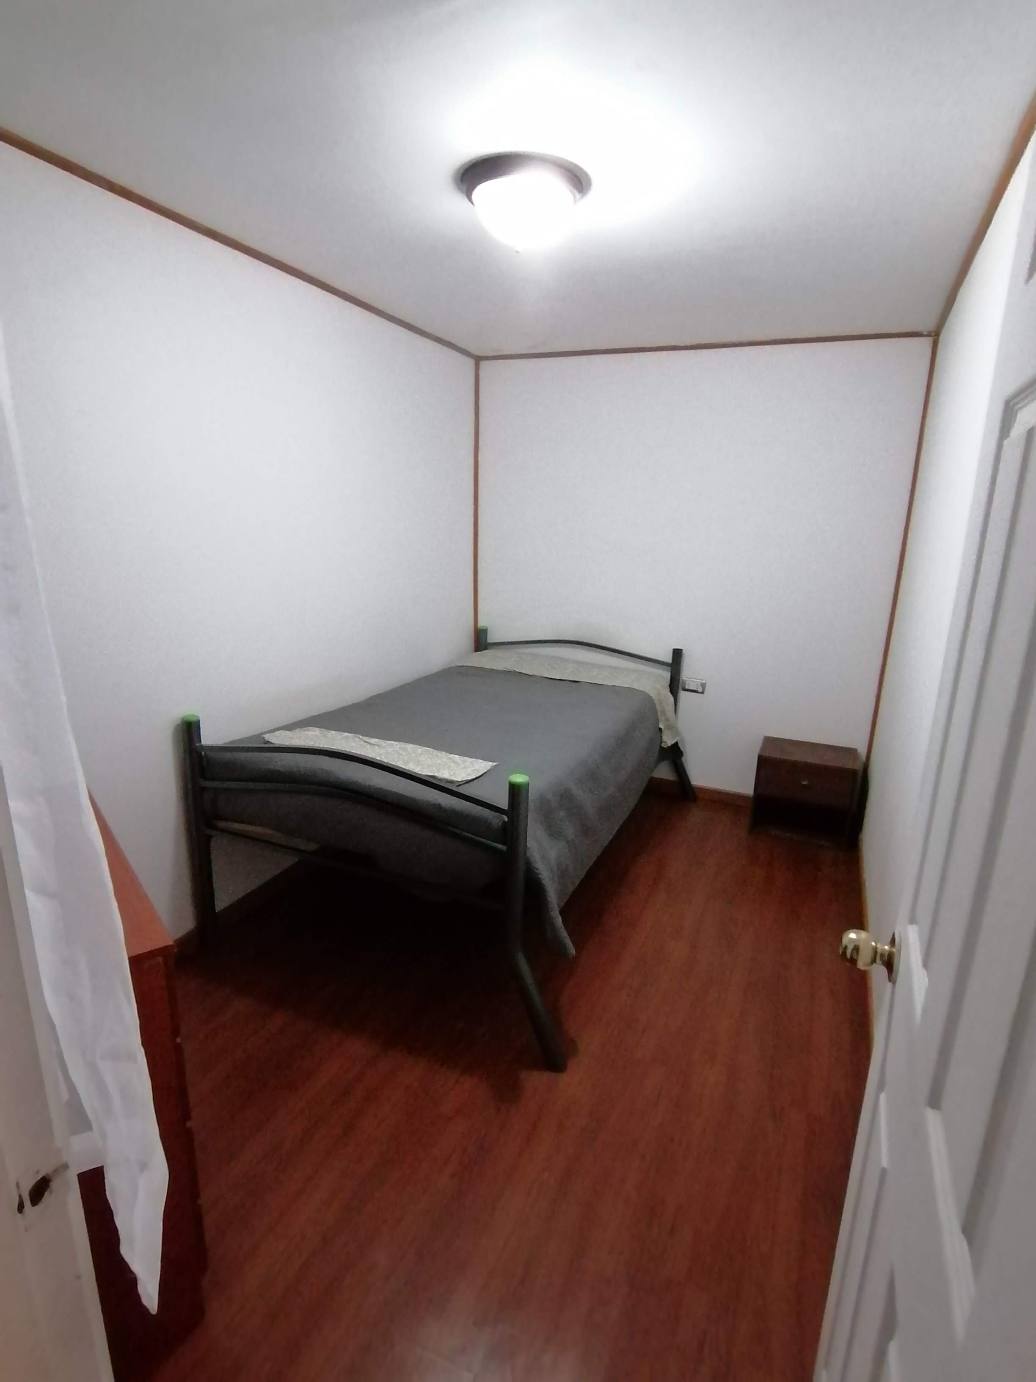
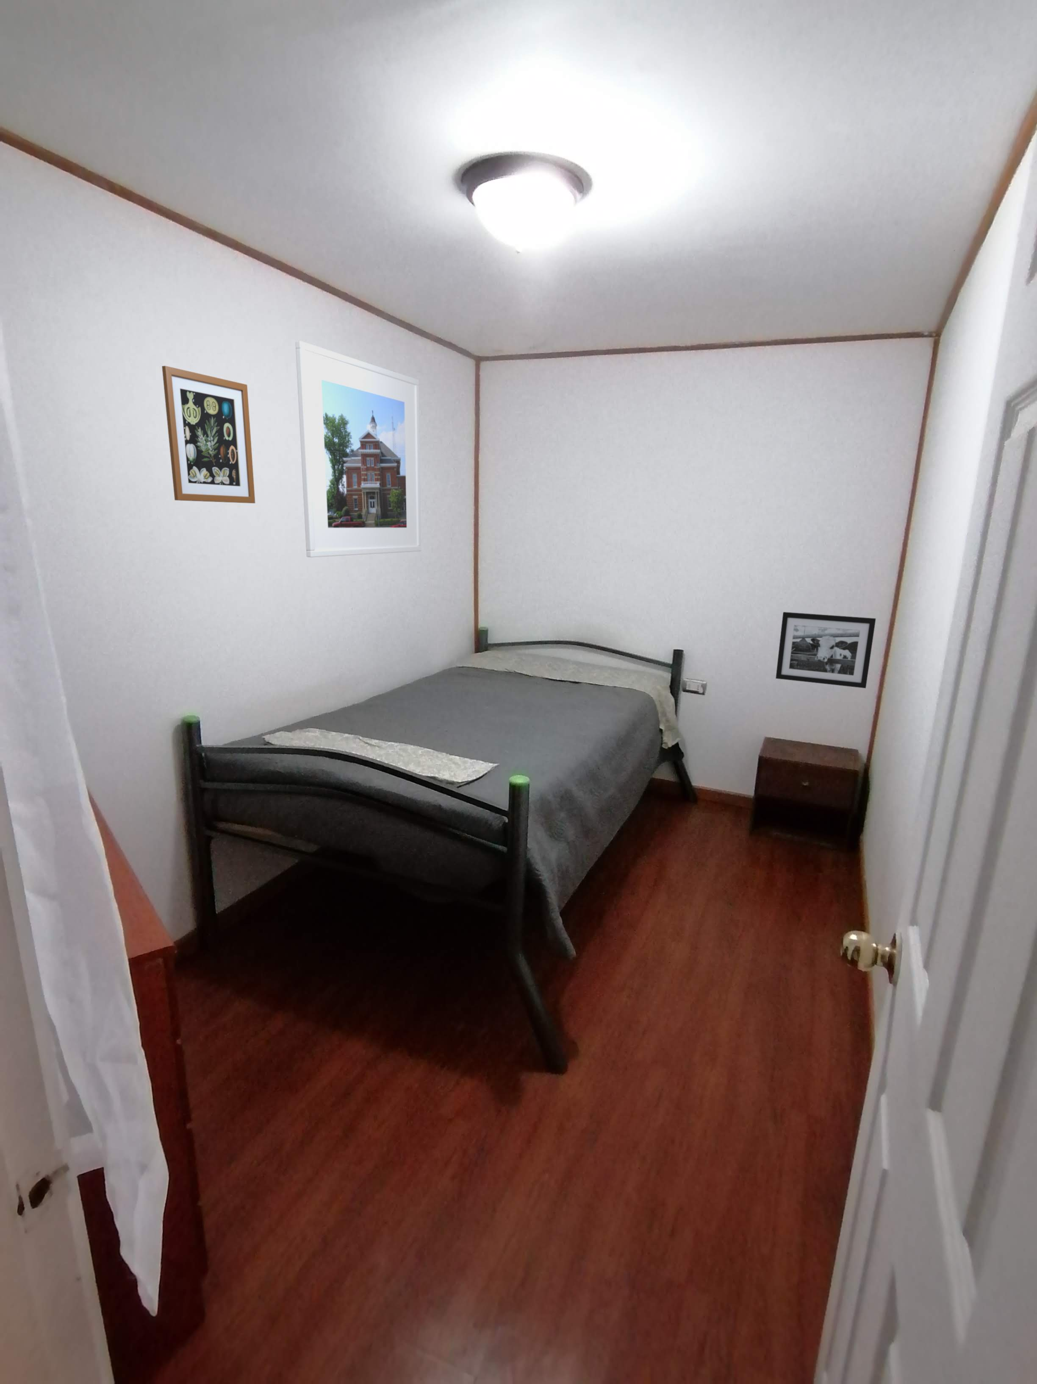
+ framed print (367, 461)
+ wall art (212, 440)
+ picture frame (823, 649)
